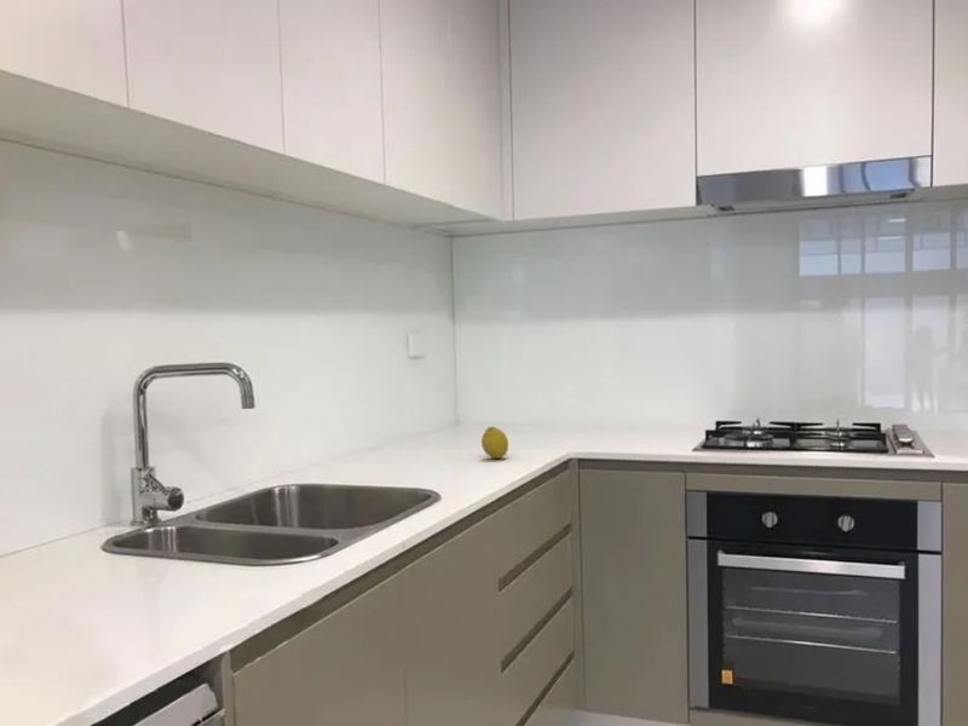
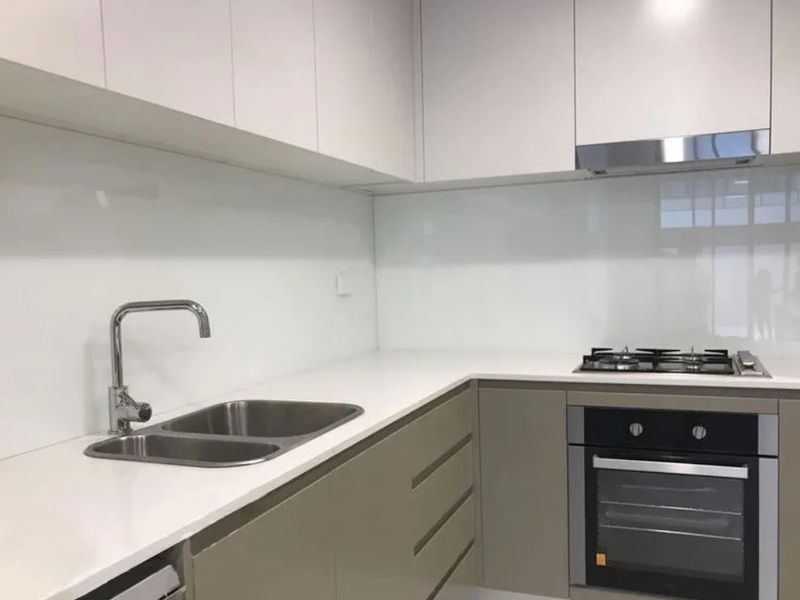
- fruit (495, 442)
